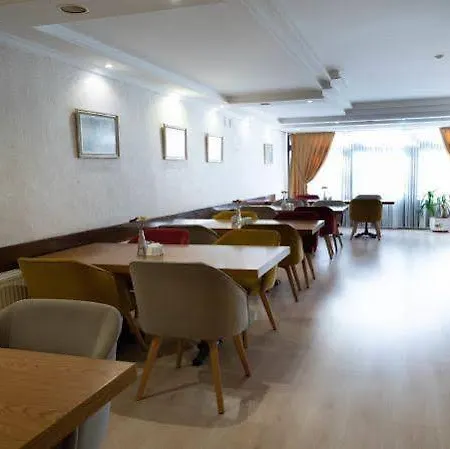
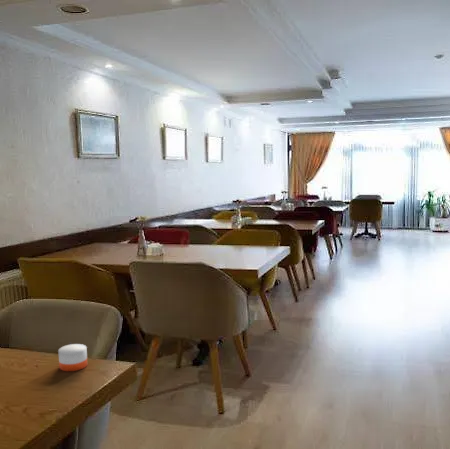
+ candle (72, 347)
